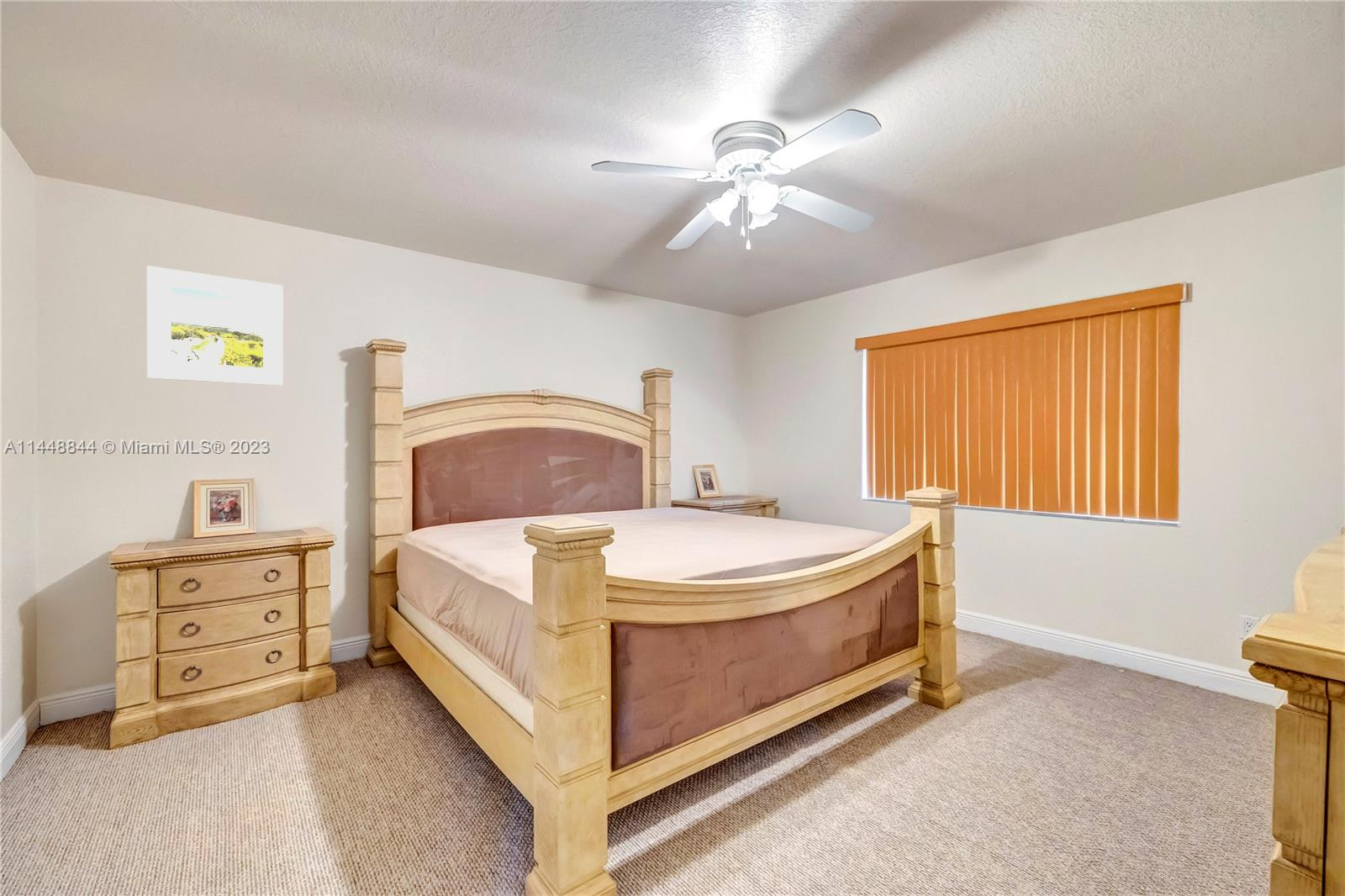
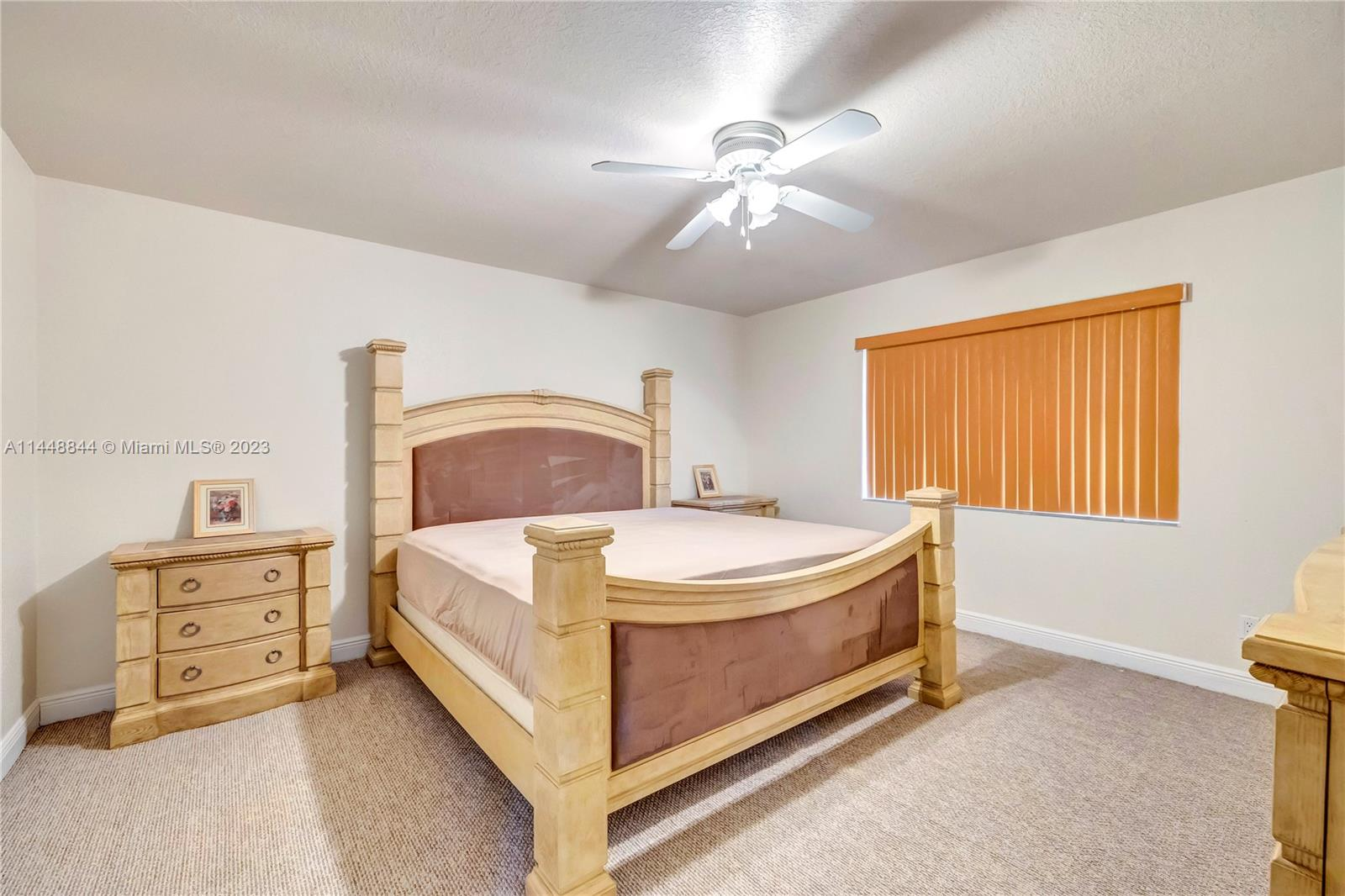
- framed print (219, 329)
